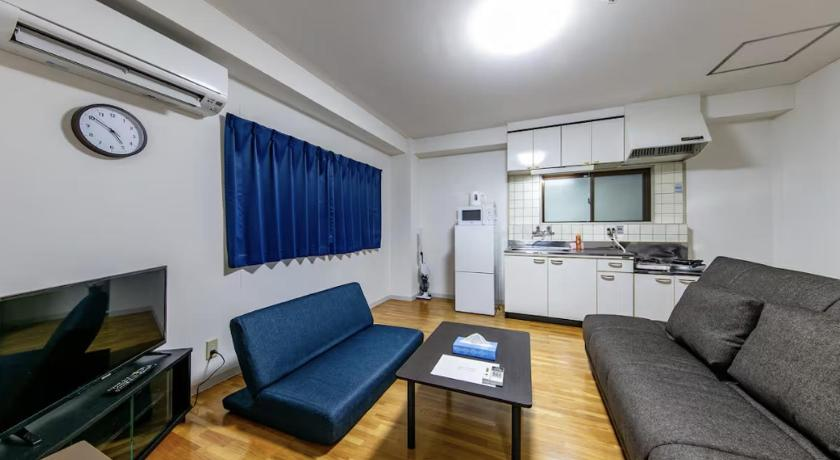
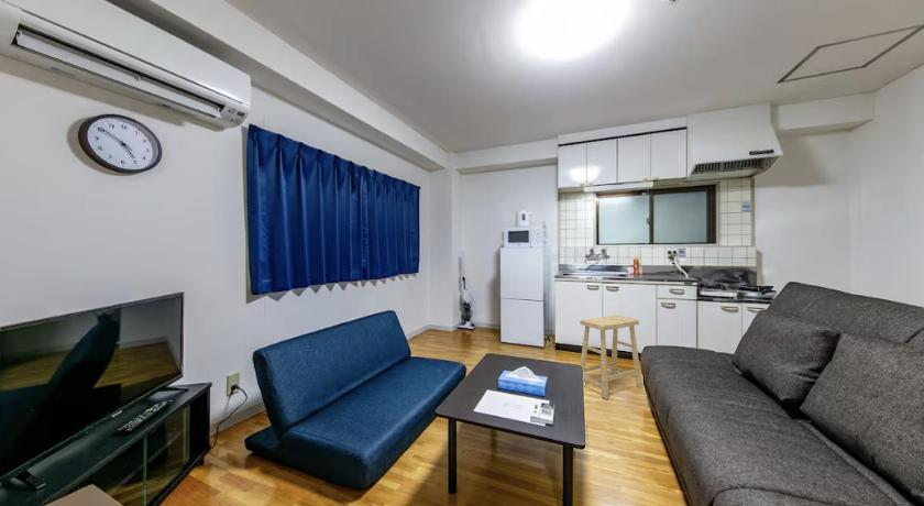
+ stool (612, 353)
